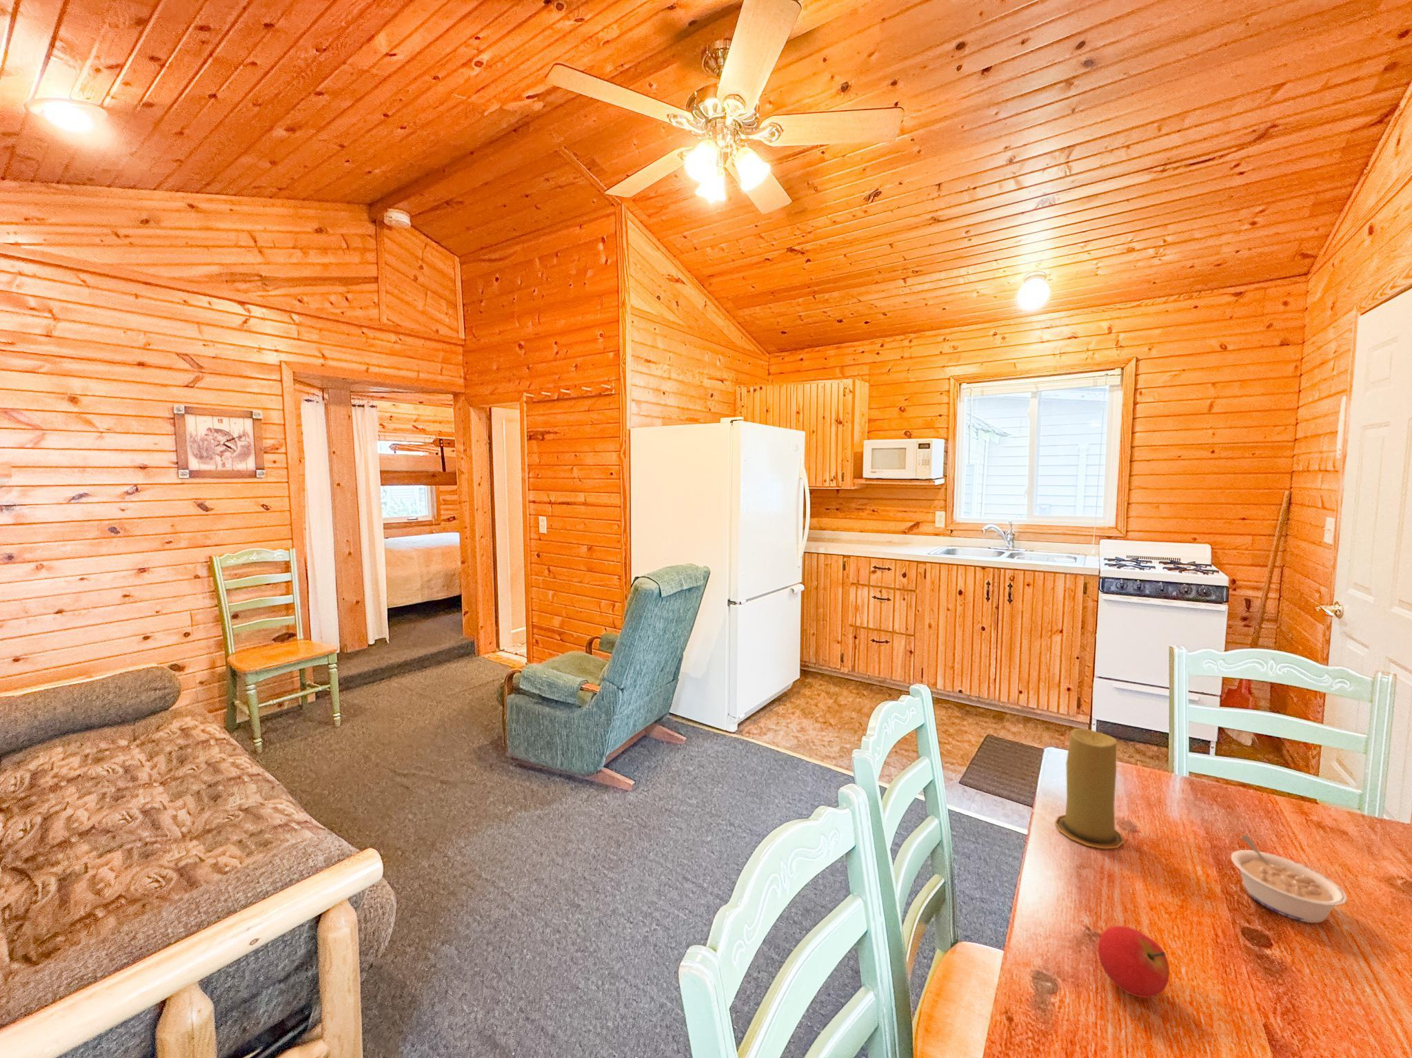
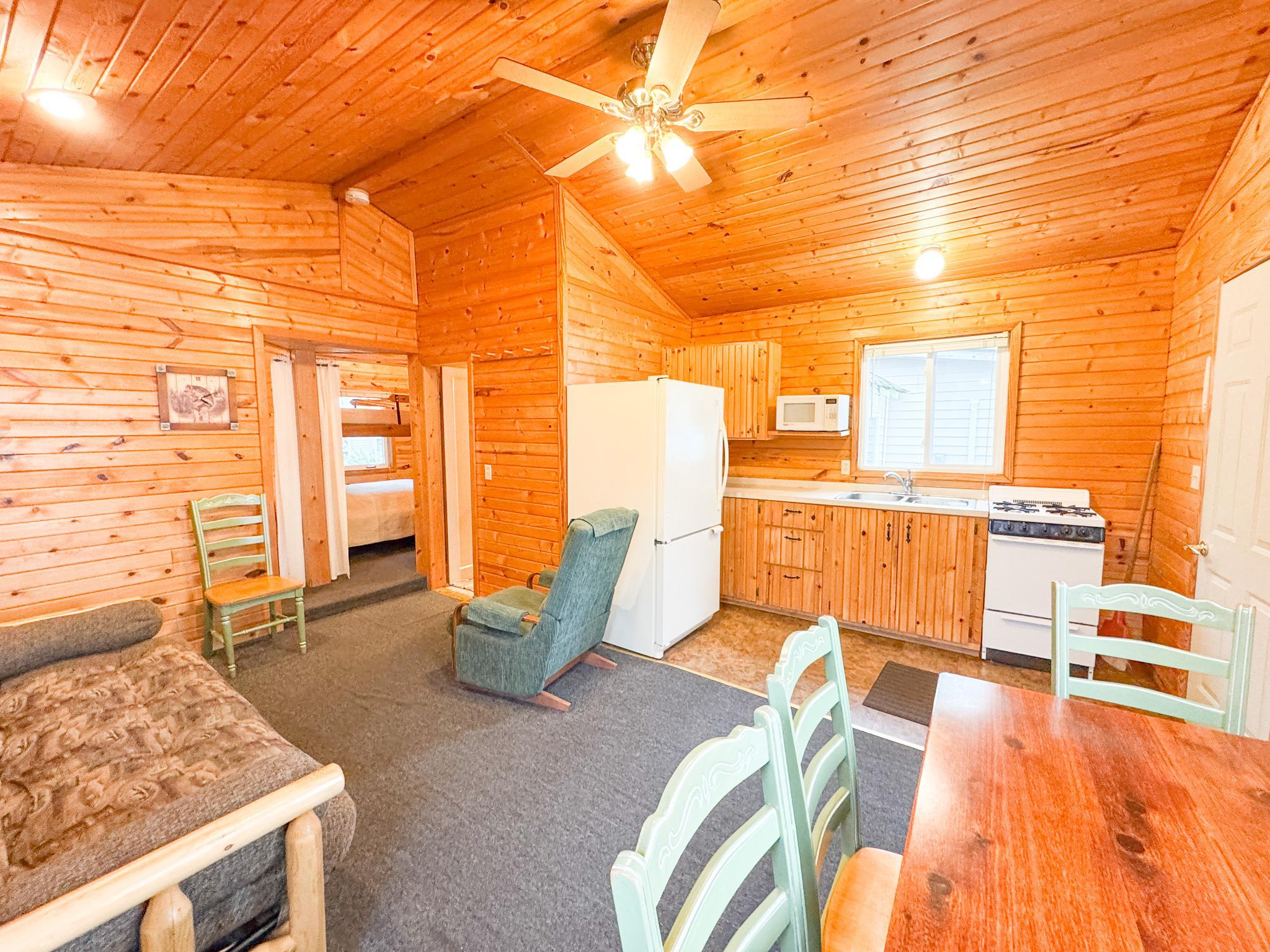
- fruit (1132, 961)
- candle (1091, 783)
- legume (1281, 884)
